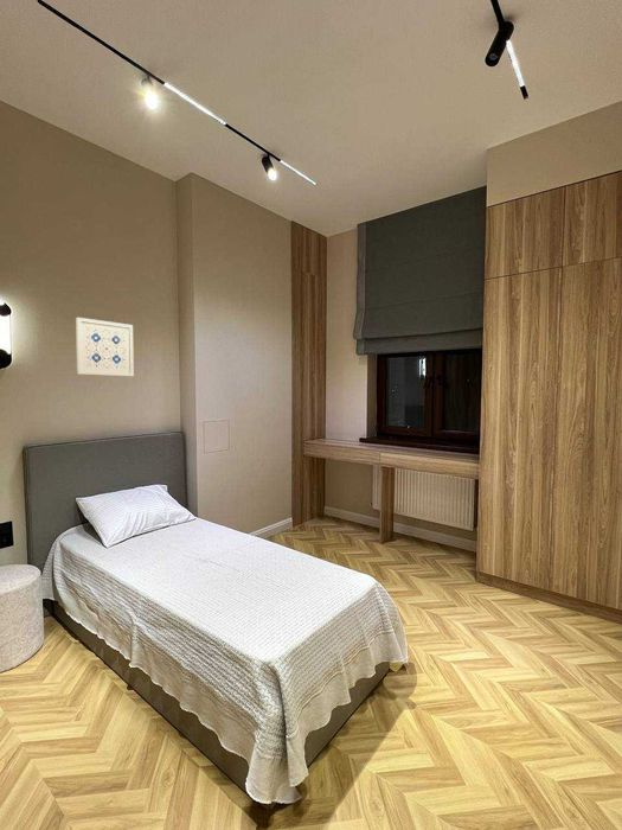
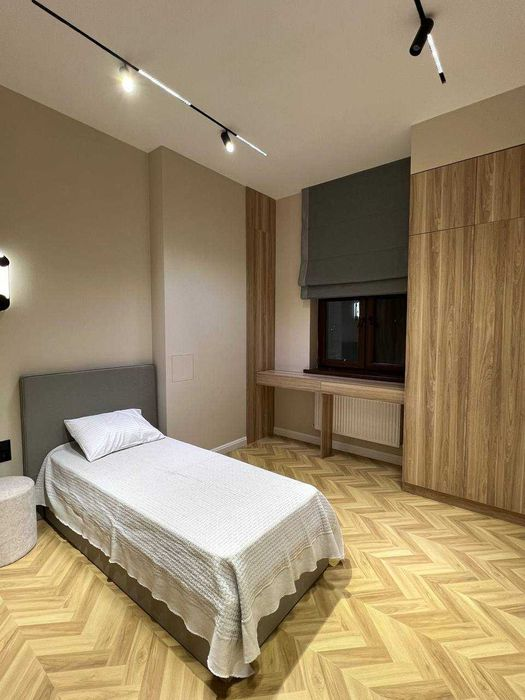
- wall art (105, 347)
